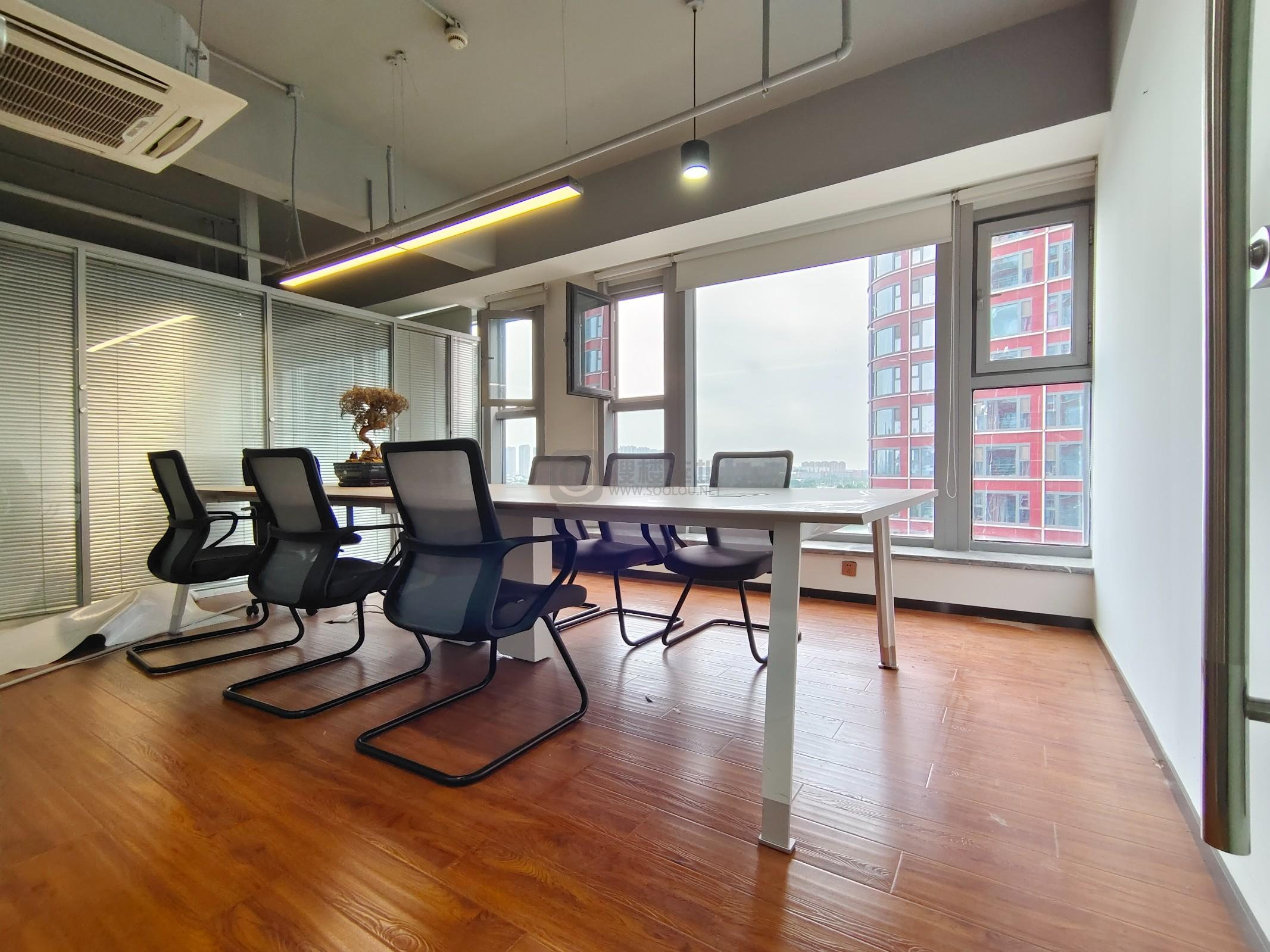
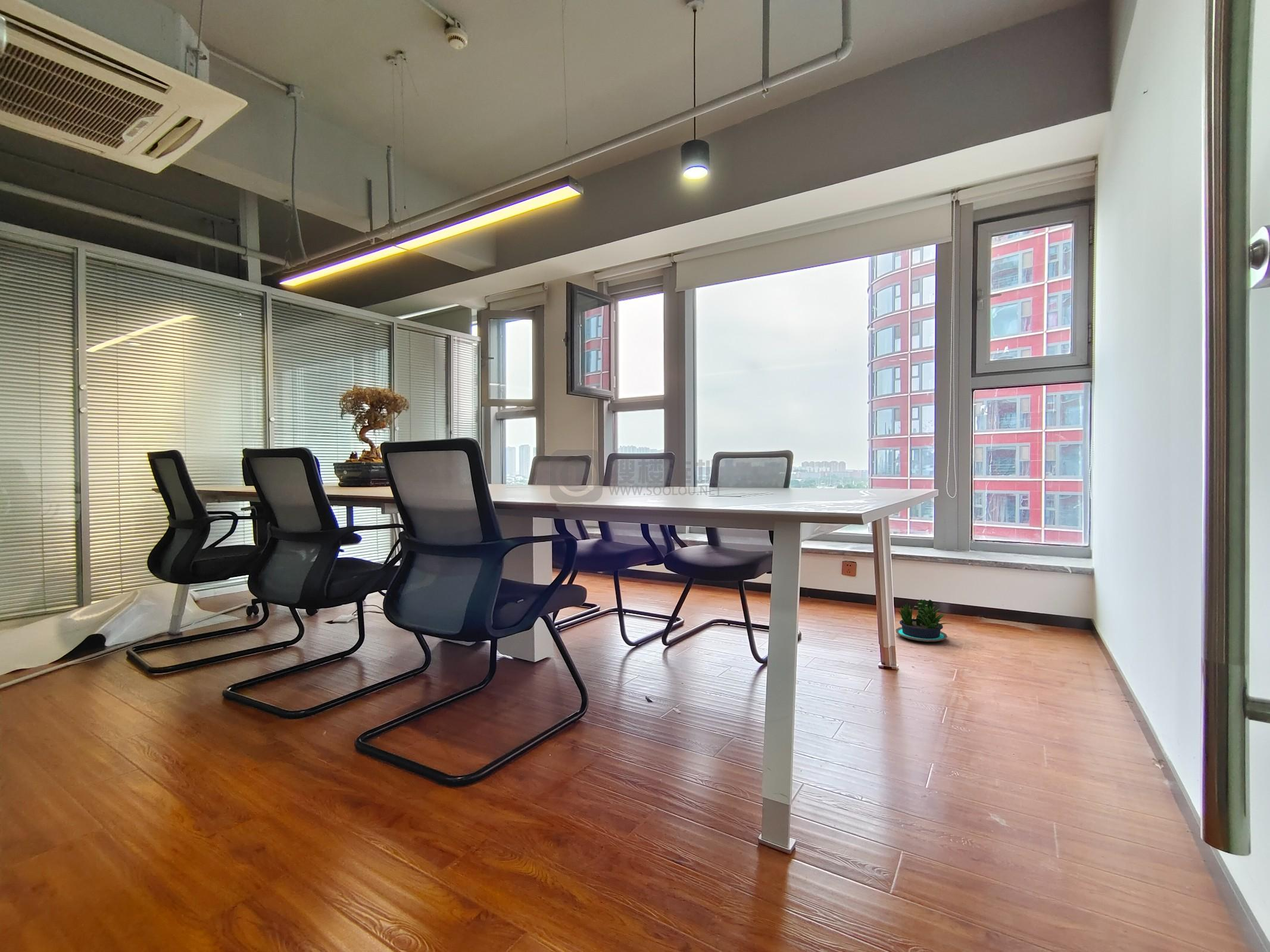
+ potted plant (924, 619)
